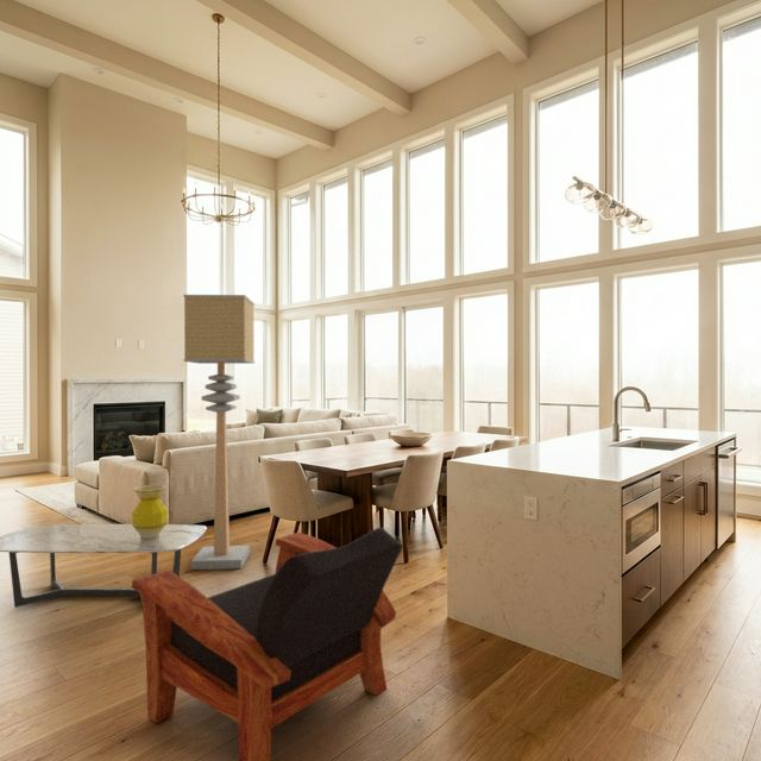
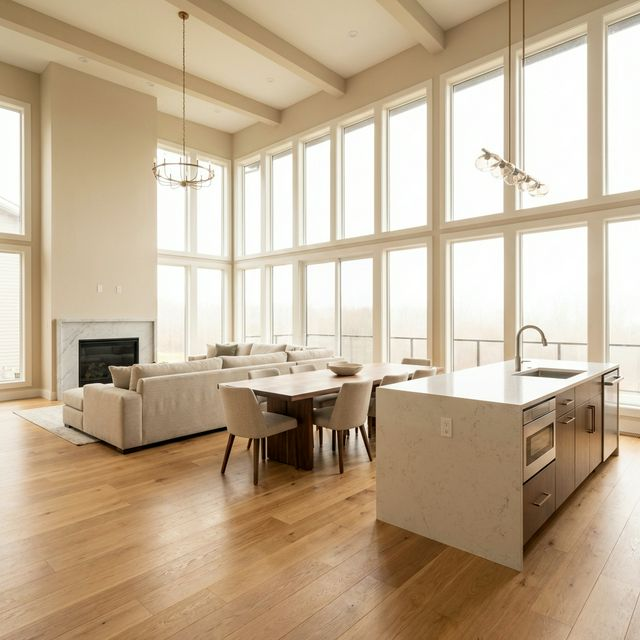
- floor lamp (221, 429)
- coffee table (100, 552)
- vase (150, 512)
- armchair (285, 616)
